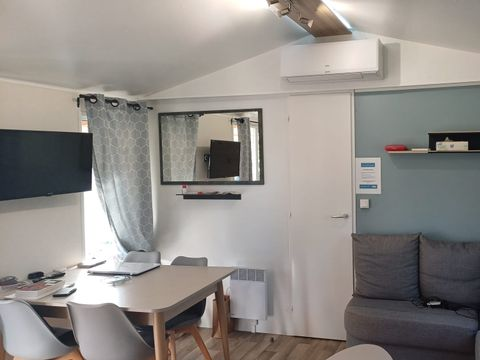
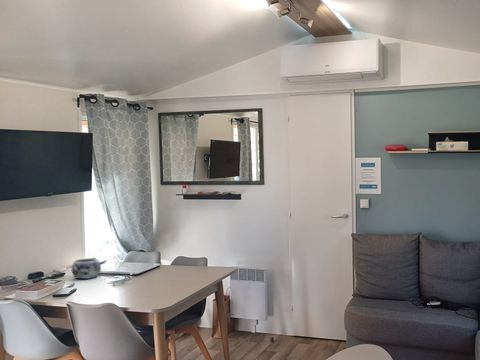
+ decorative bowl (86, 268)
